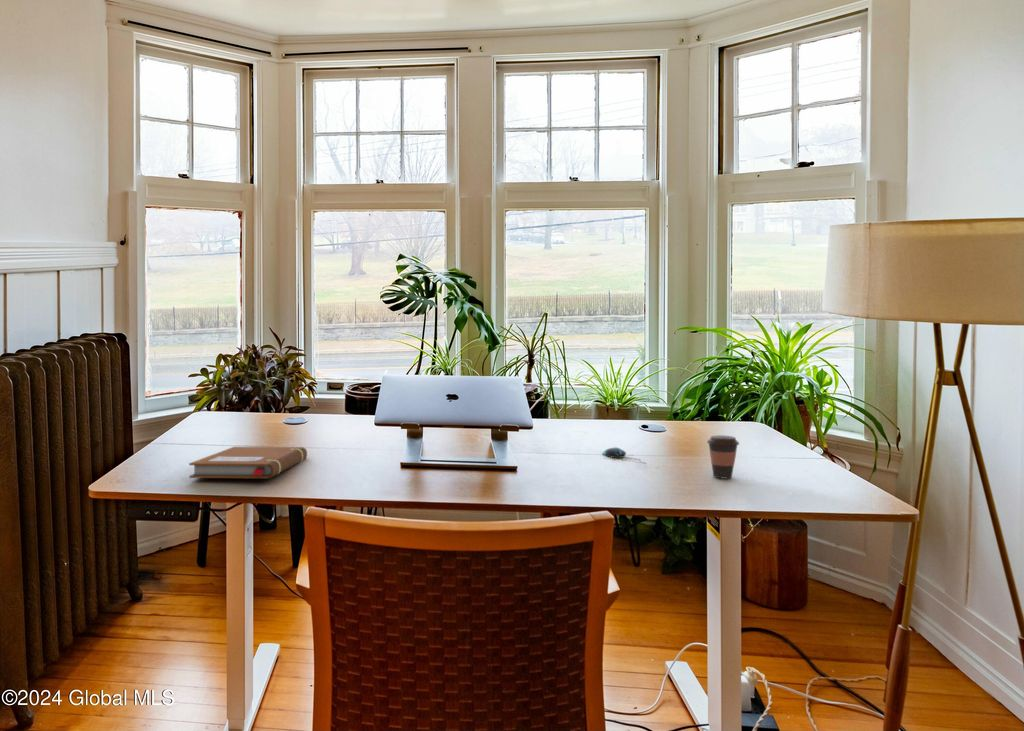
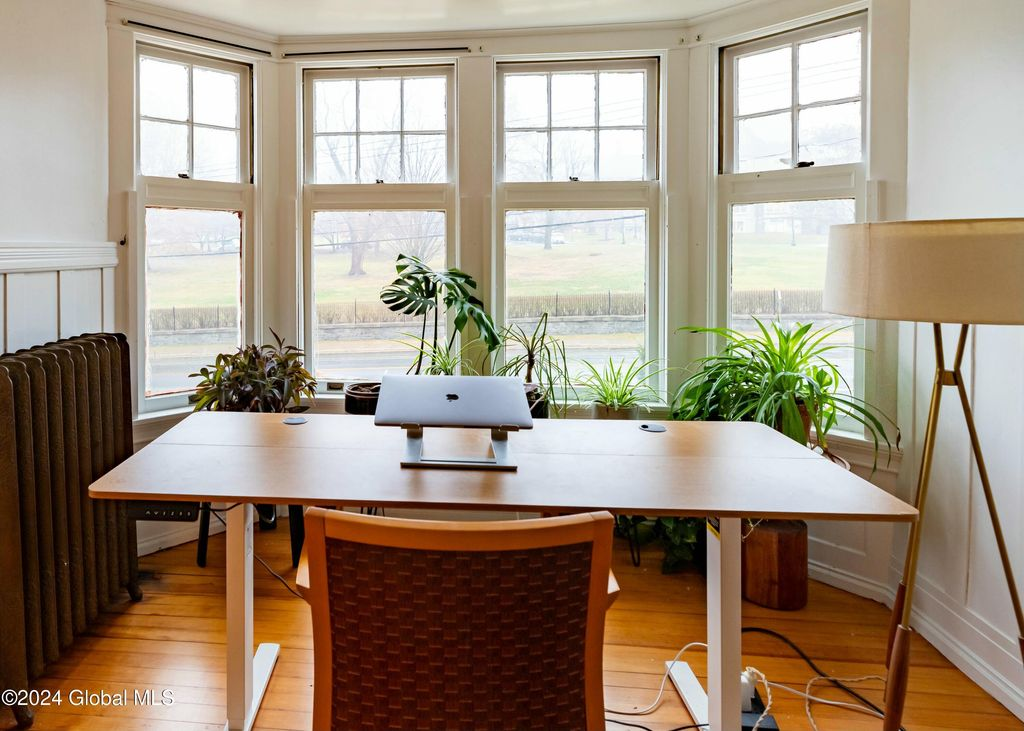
- notebook (251, 462)
- coffee cup (722, 456)
- mouse (623, 454)
